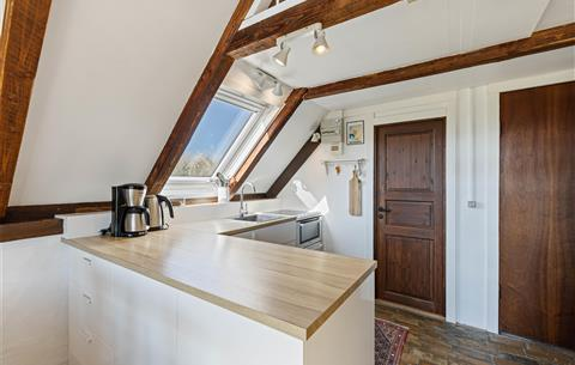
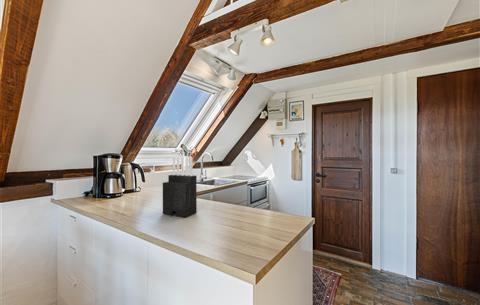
+ knife block (178, 185)
